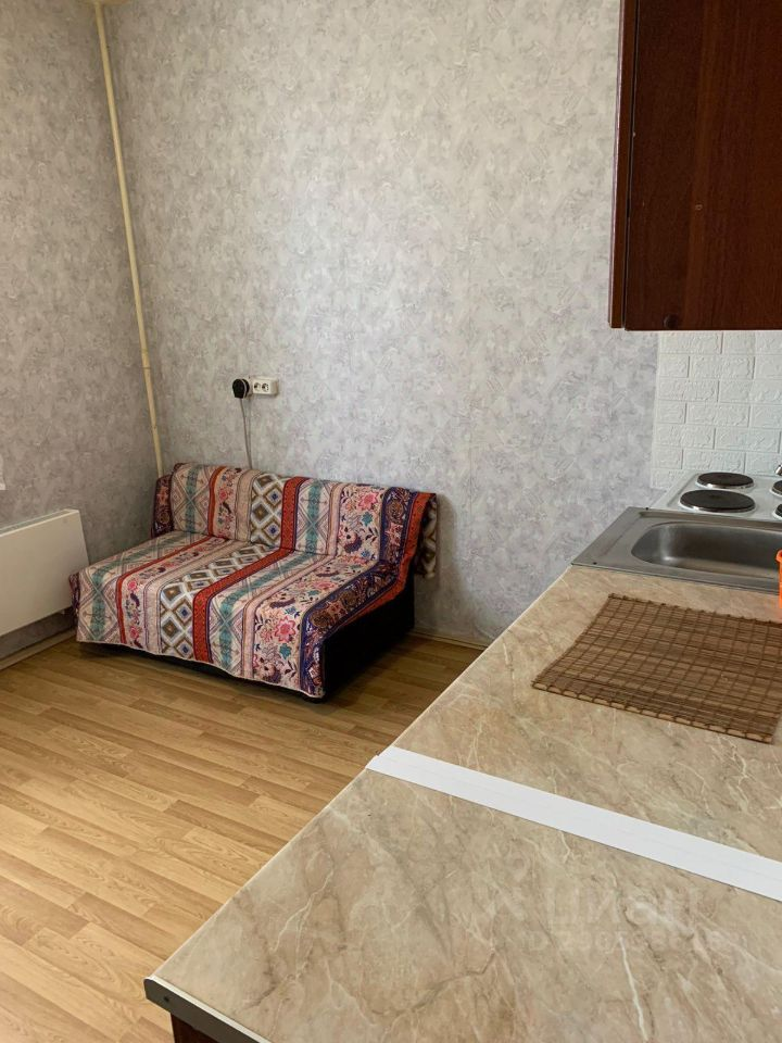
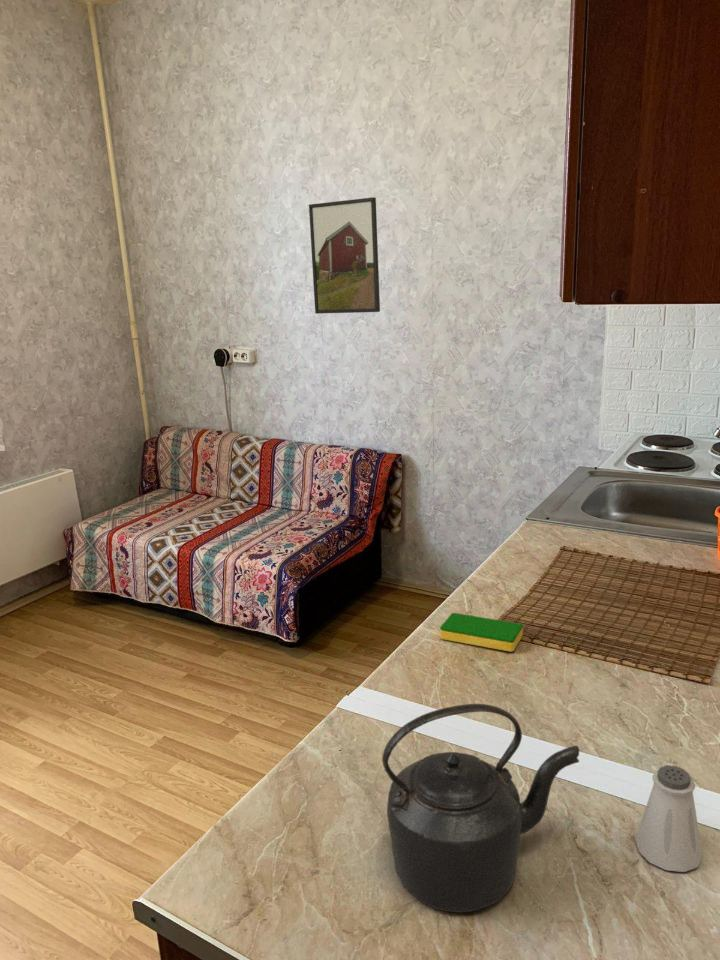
+ dish sponge (481, 631)
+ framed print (344, 257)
+ kettle (484, 781)
+ saltshaker (671, 811)
